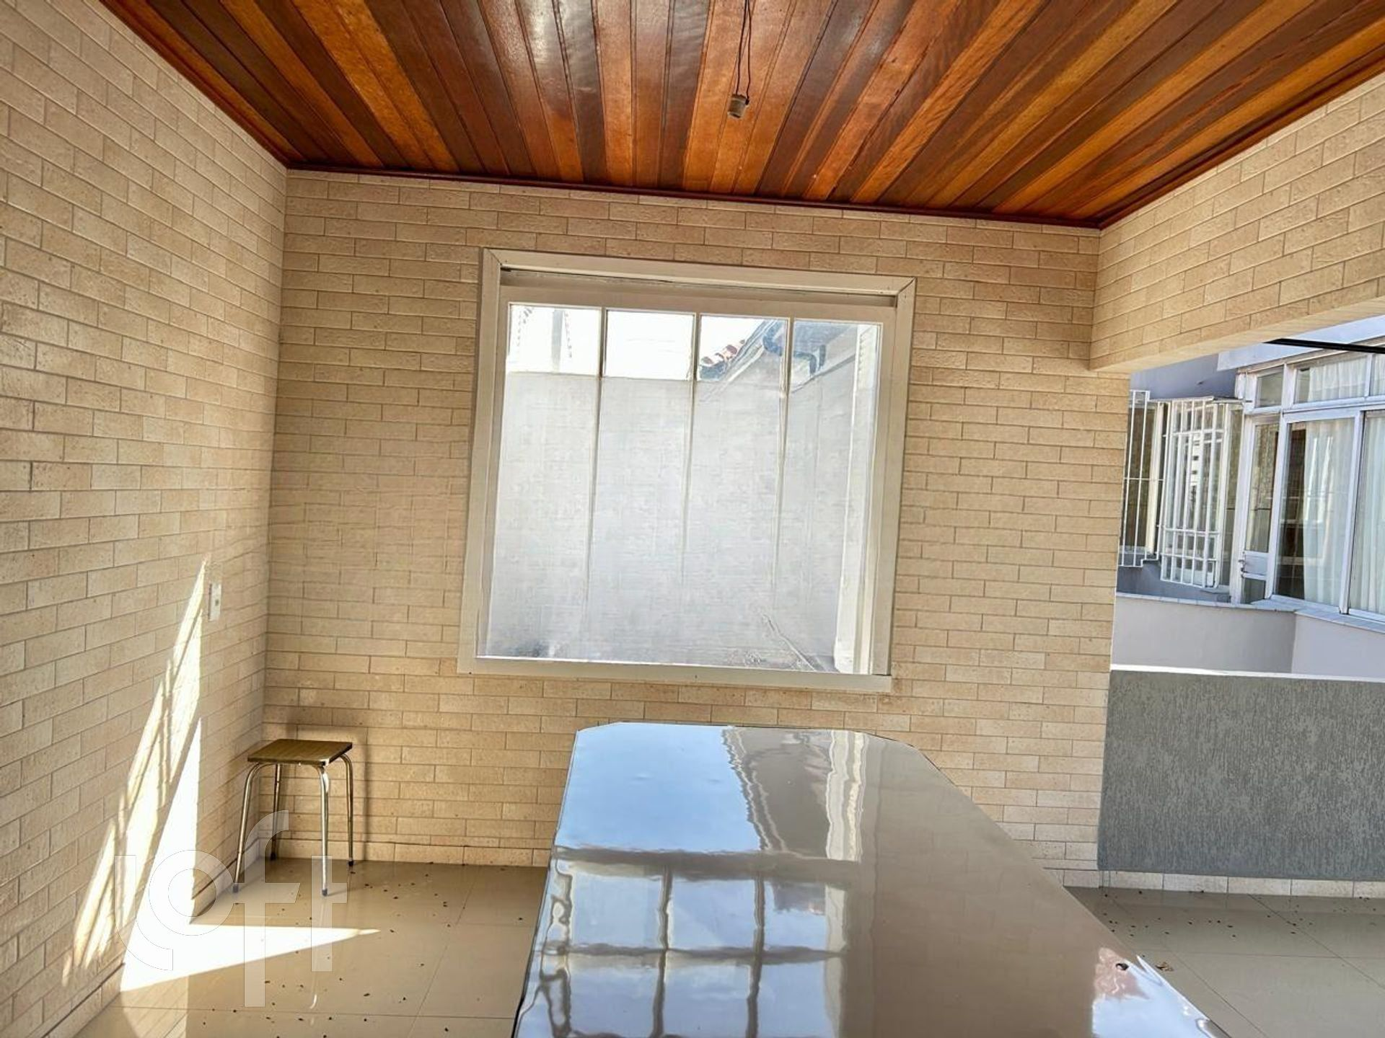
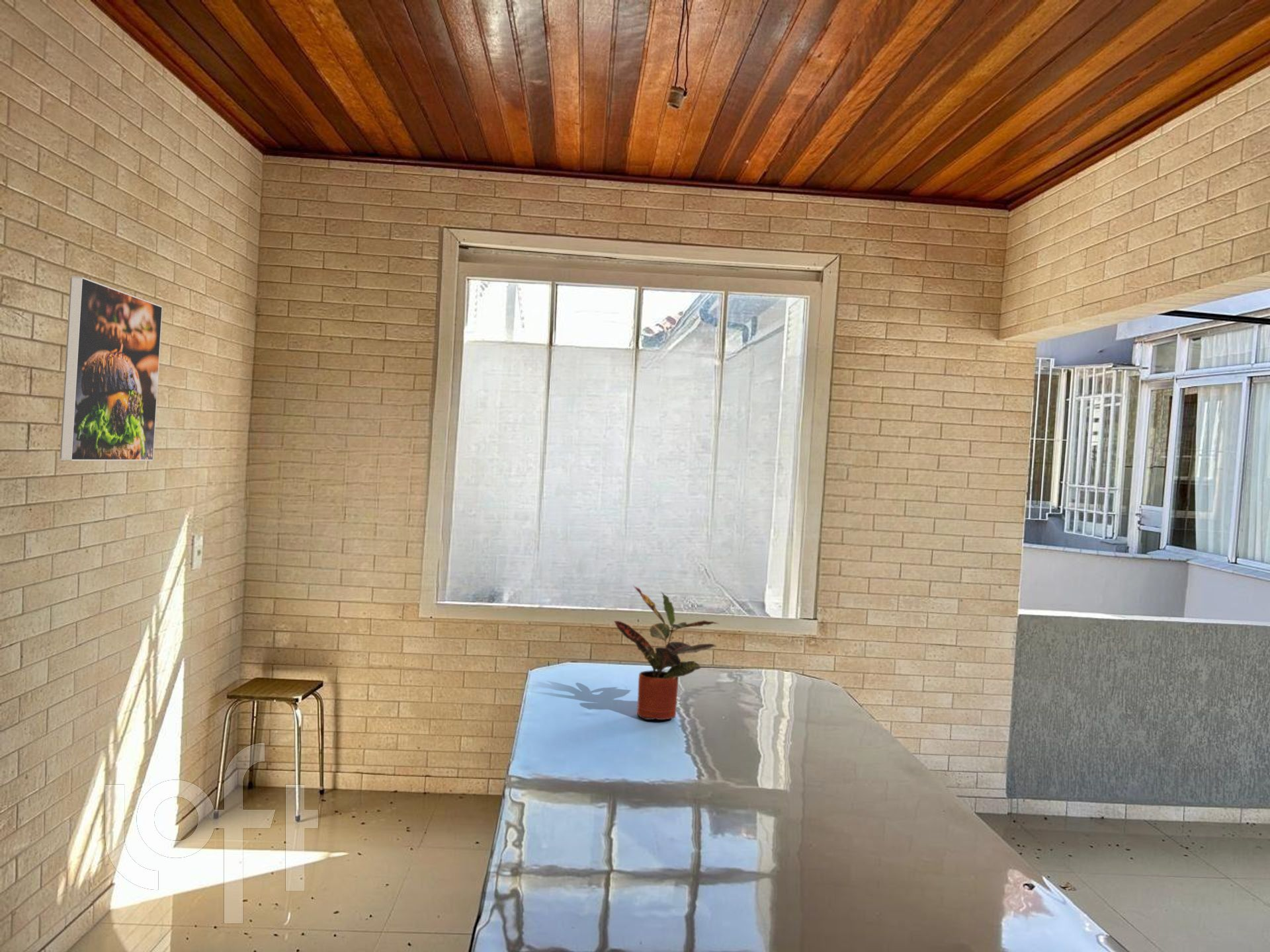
+ potted plant (671, 654)
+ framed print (115, 376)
